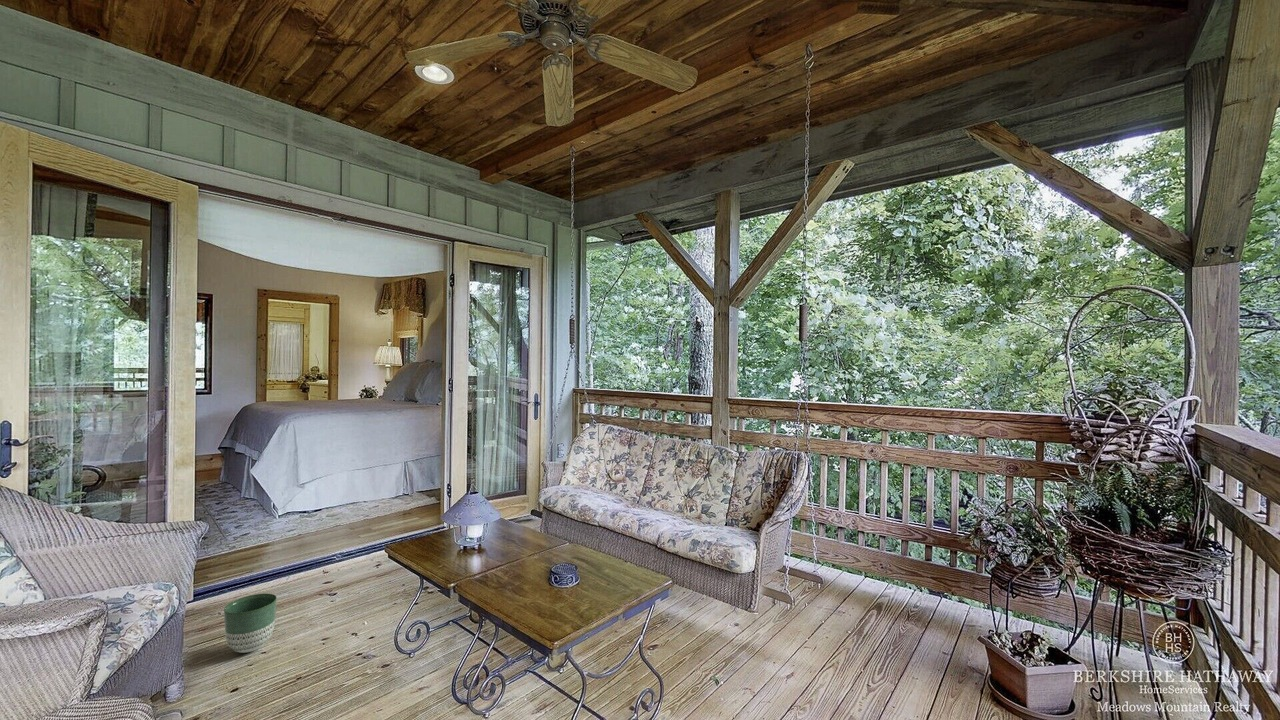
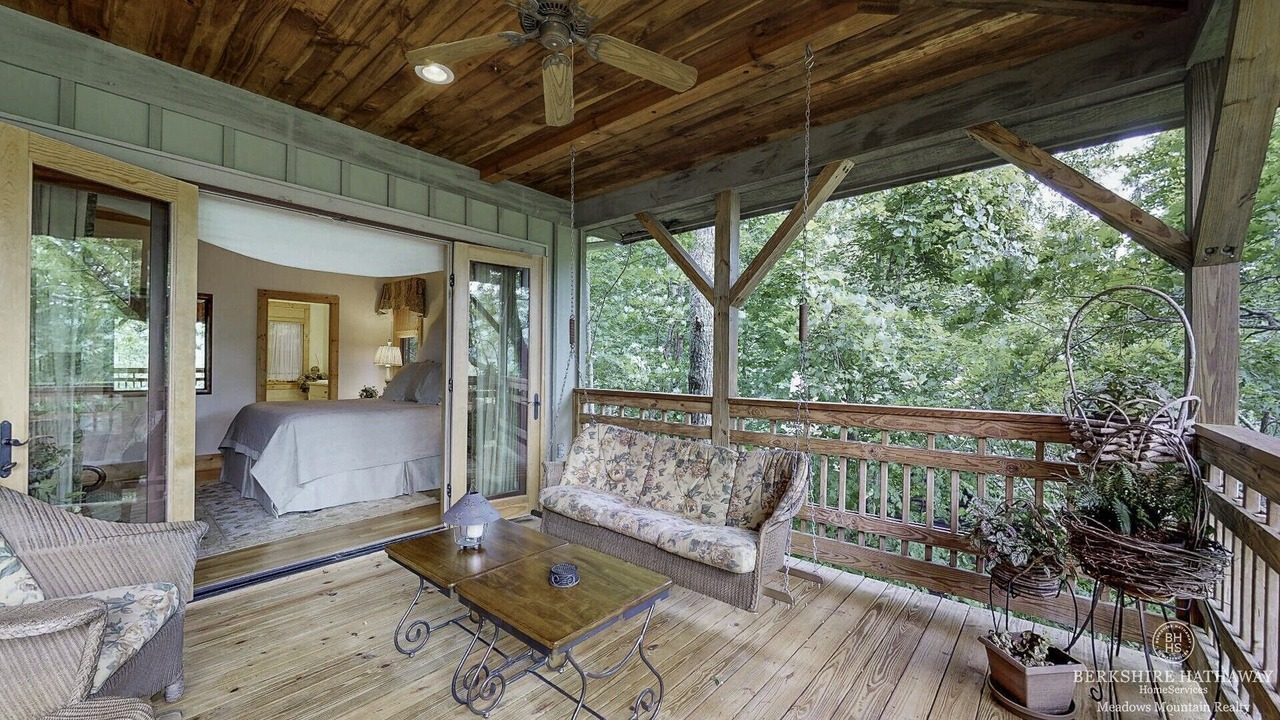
- planter (250, 625)
